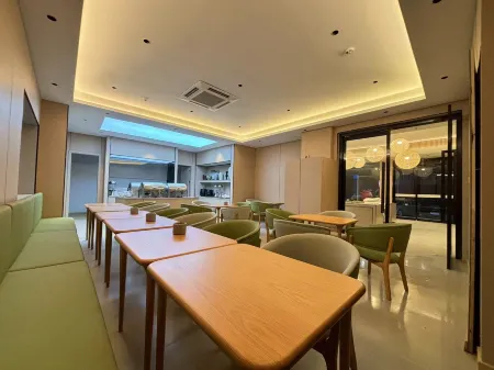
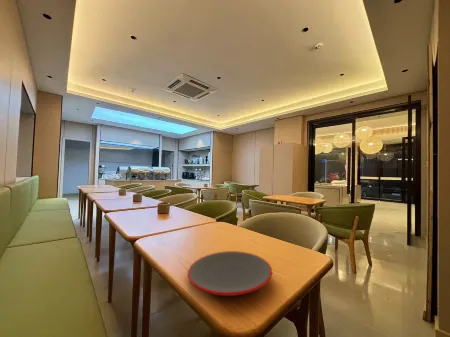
+ plate (229, 271)
